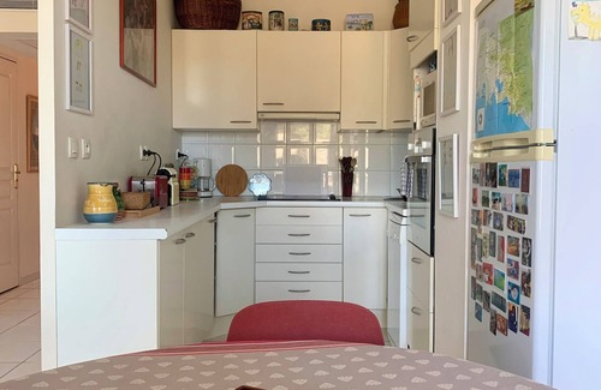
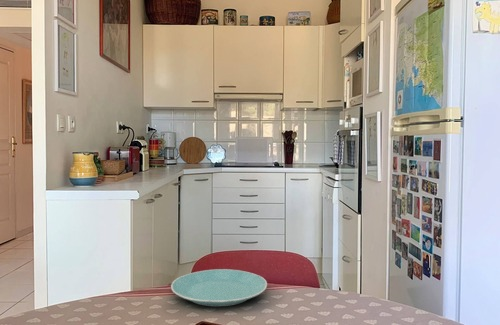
+ plate (219, 288)
